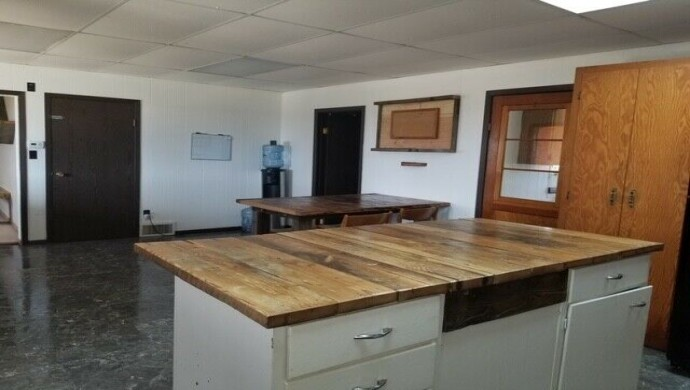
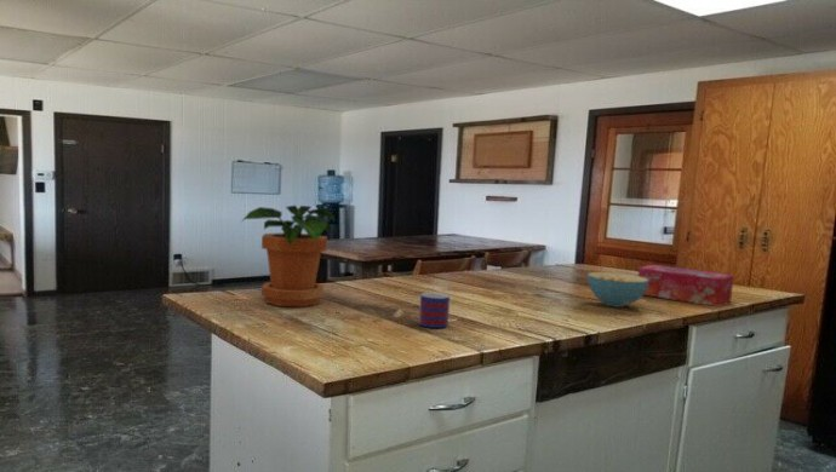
+ potted plant (292, 254)
+ mug (431, 307)
+ tissue box (683, 284)
+ cereal bowl (615, 290)
